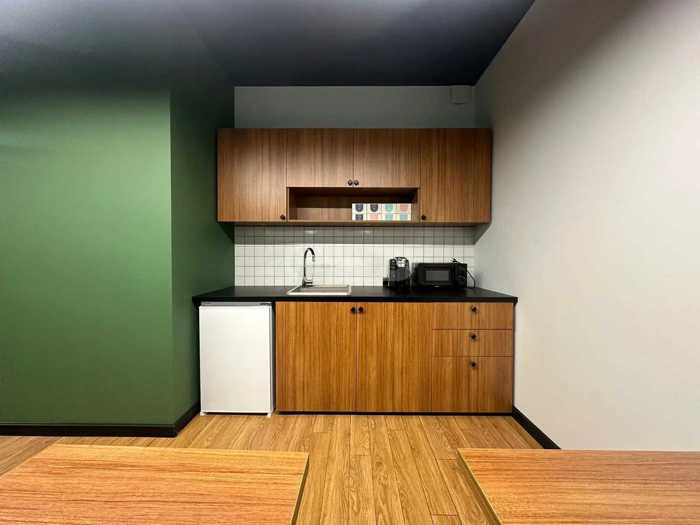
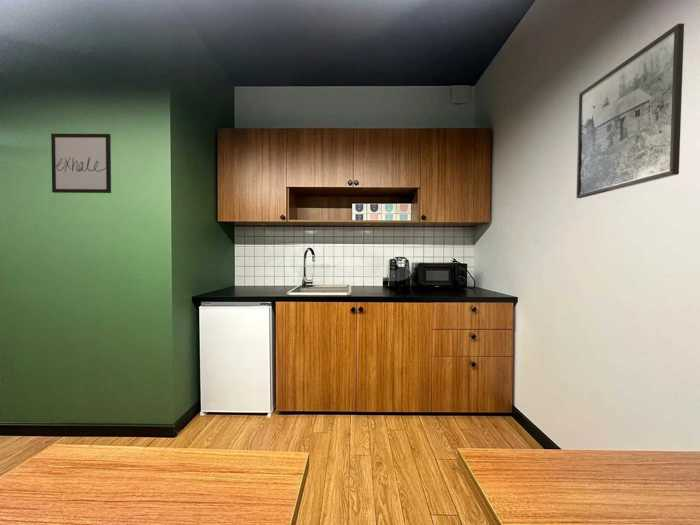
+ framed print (620, 126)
+ wall art (81, 163)
